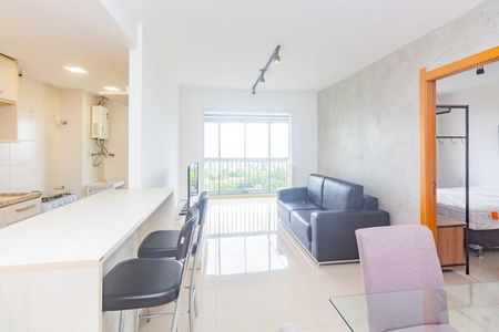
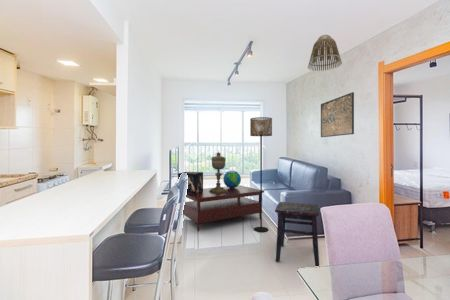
+ floor lamp (261, 174)
+ decorative globe (232, 179)
+ side table (297, 231)
+ decorative cube (190, 182)
+ lamp shade (323, 51)
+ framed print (335, 117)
+ coffee table (221, 205)
+ decorative urn (218, 170)
